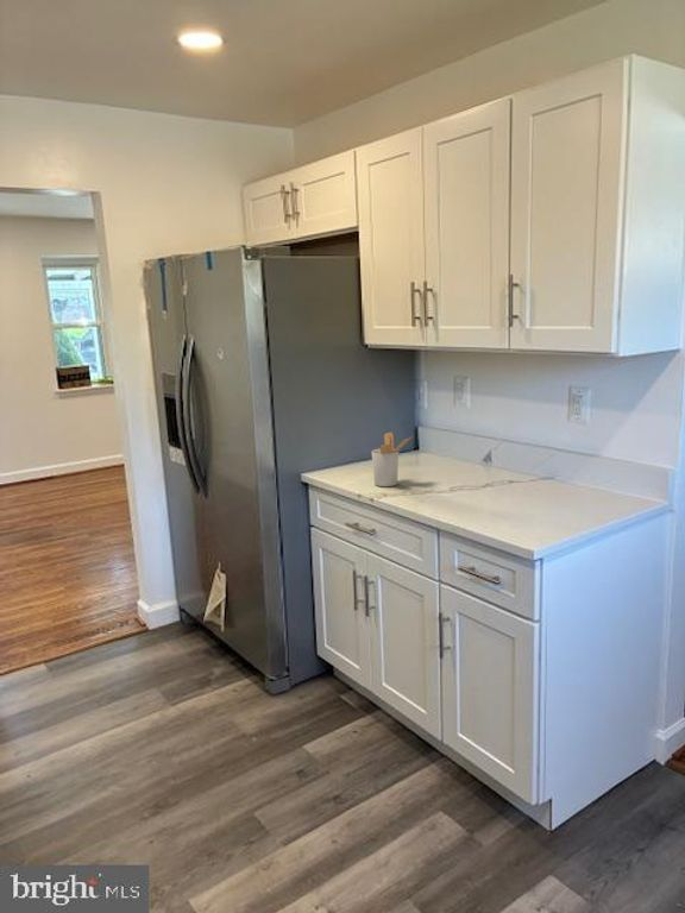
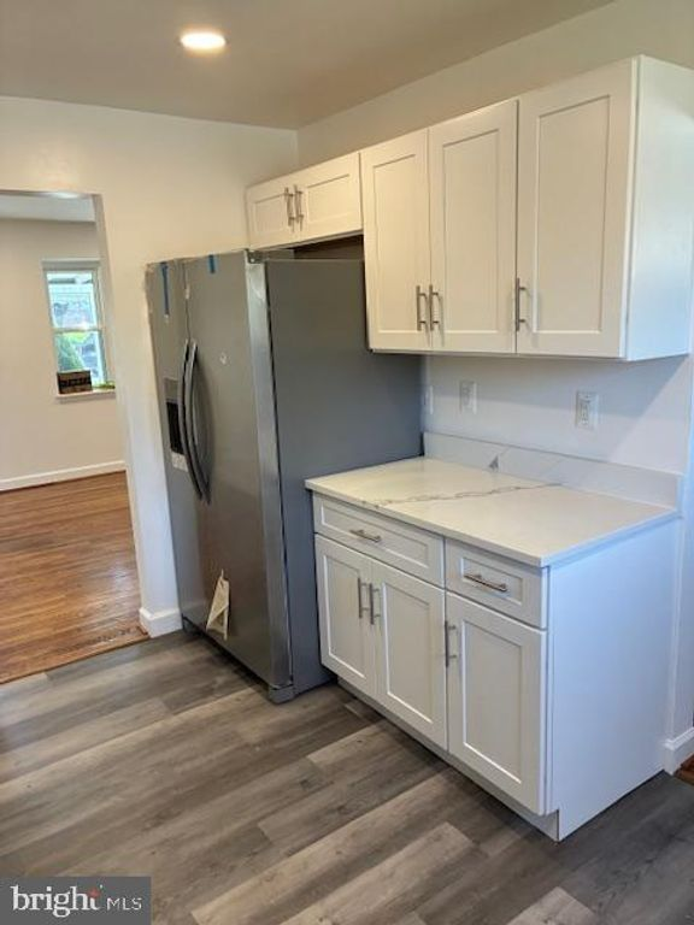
- utensil holder (391, 459)
